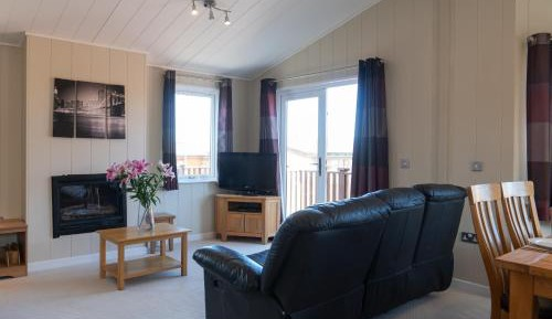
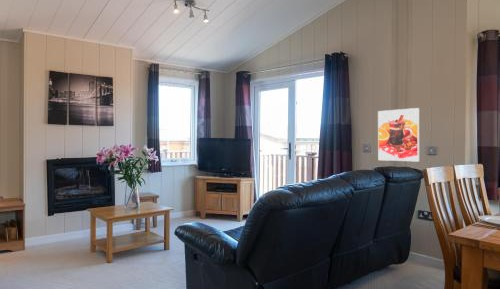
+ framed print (397, 135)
